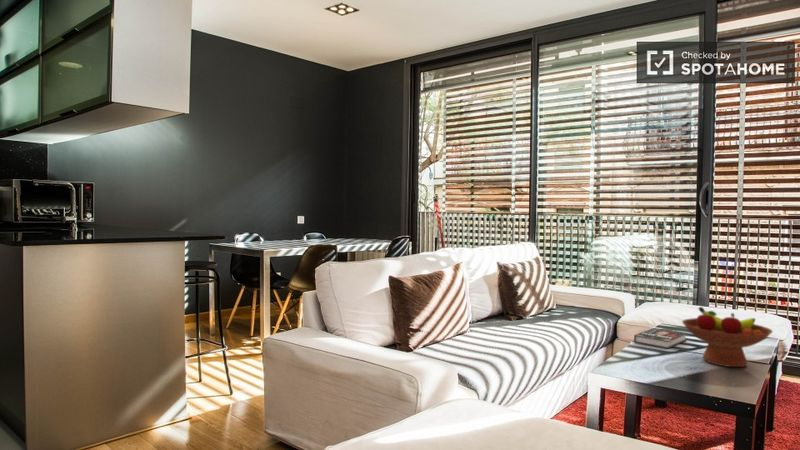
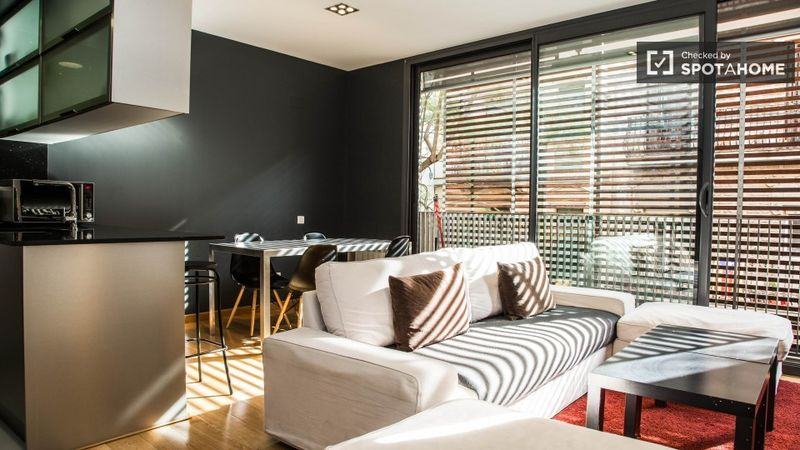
- book (660, 337)
- fruit bowl (725, 337)
